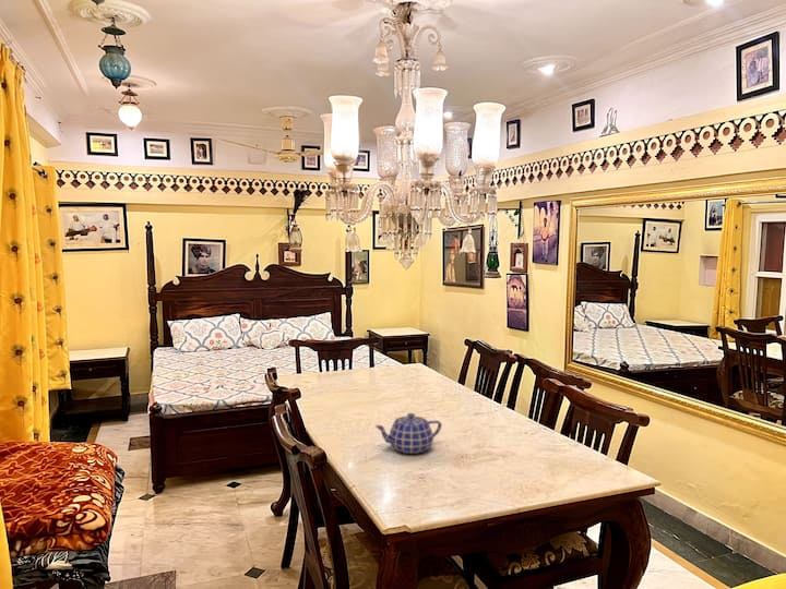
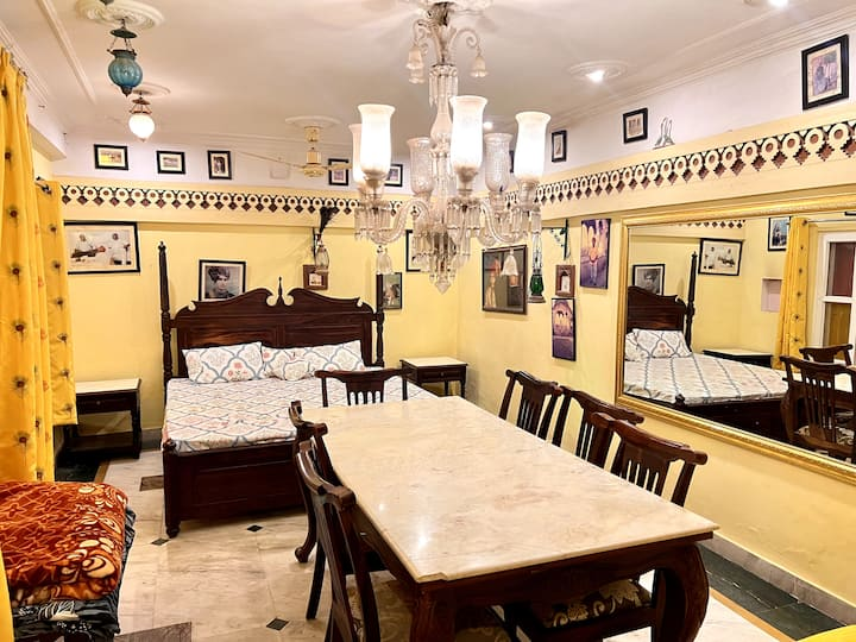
- teapot (408, 431)
